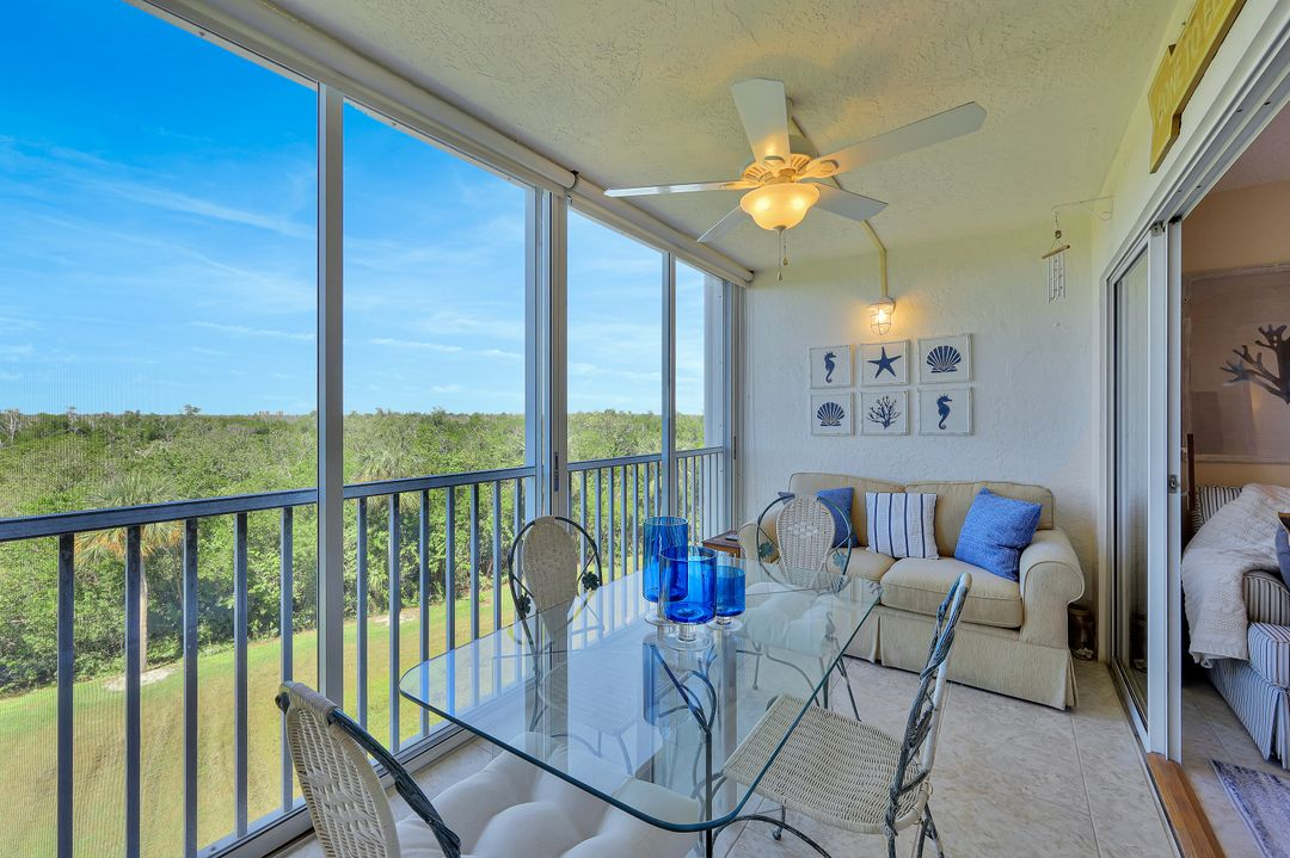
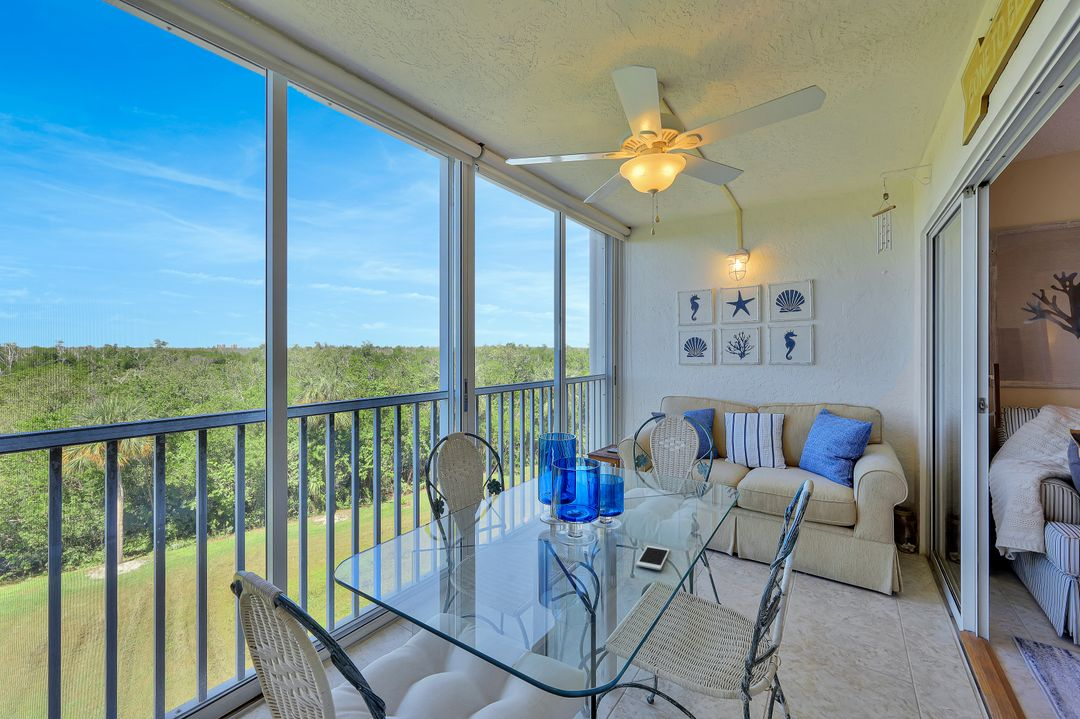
+ cell phone (653, 557)
